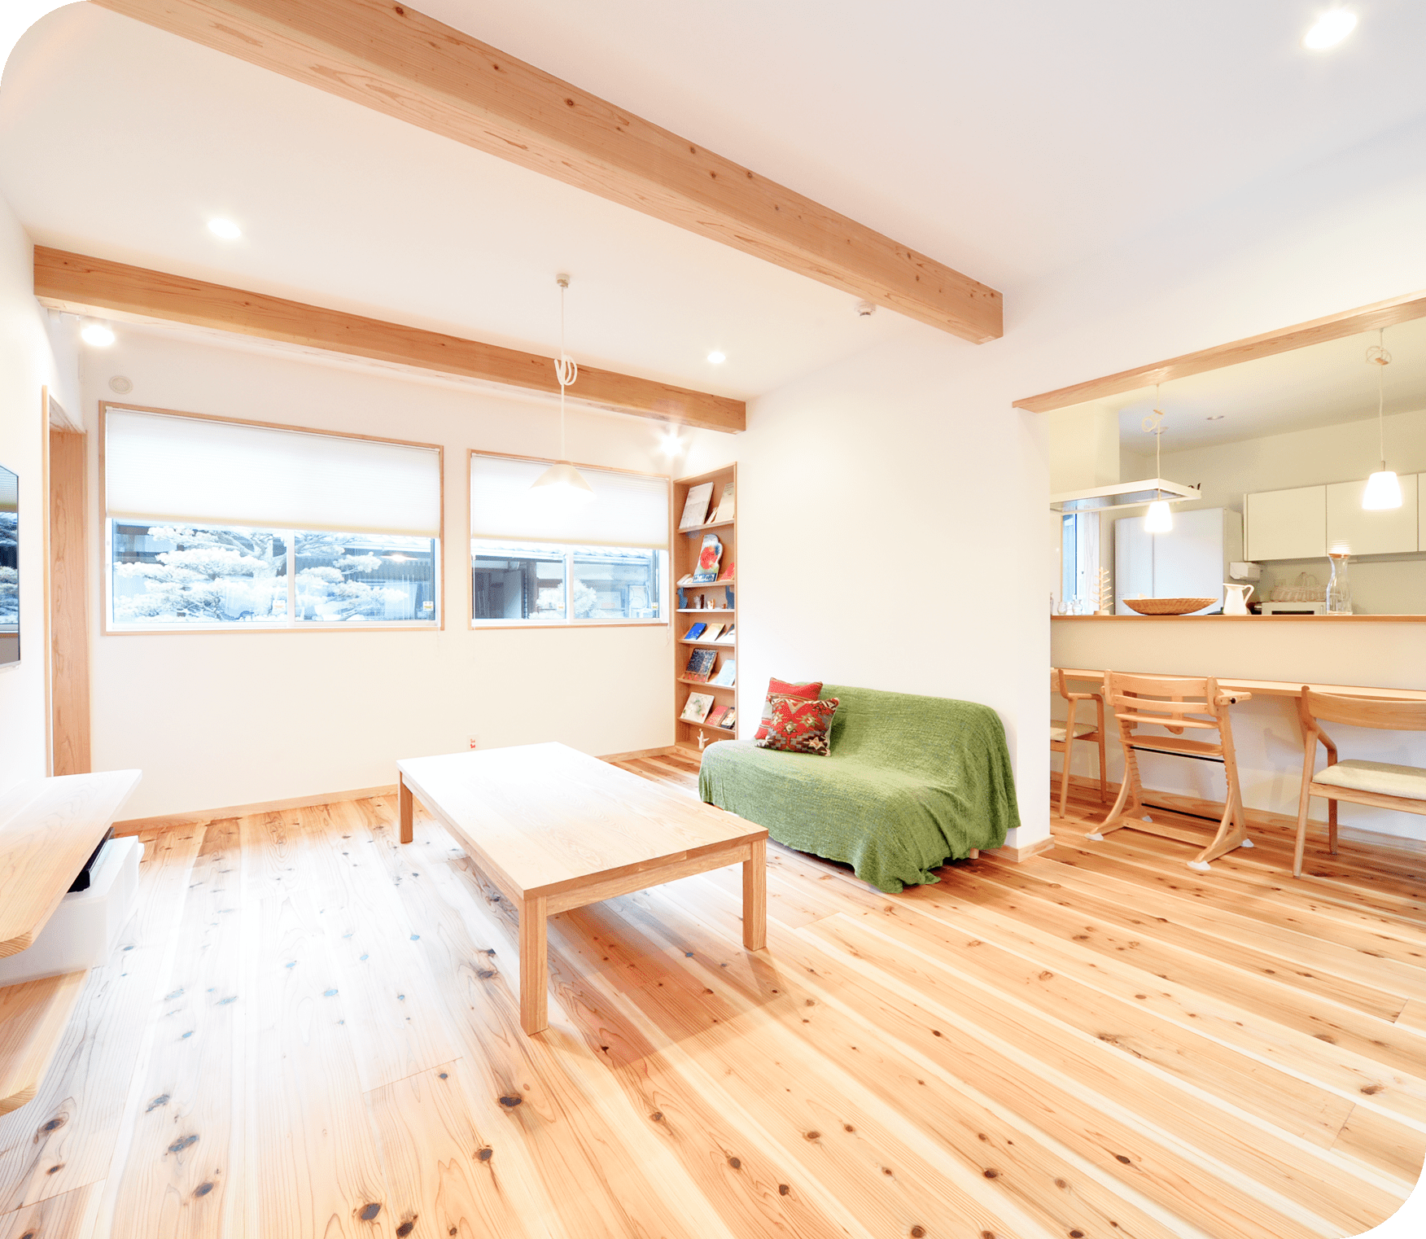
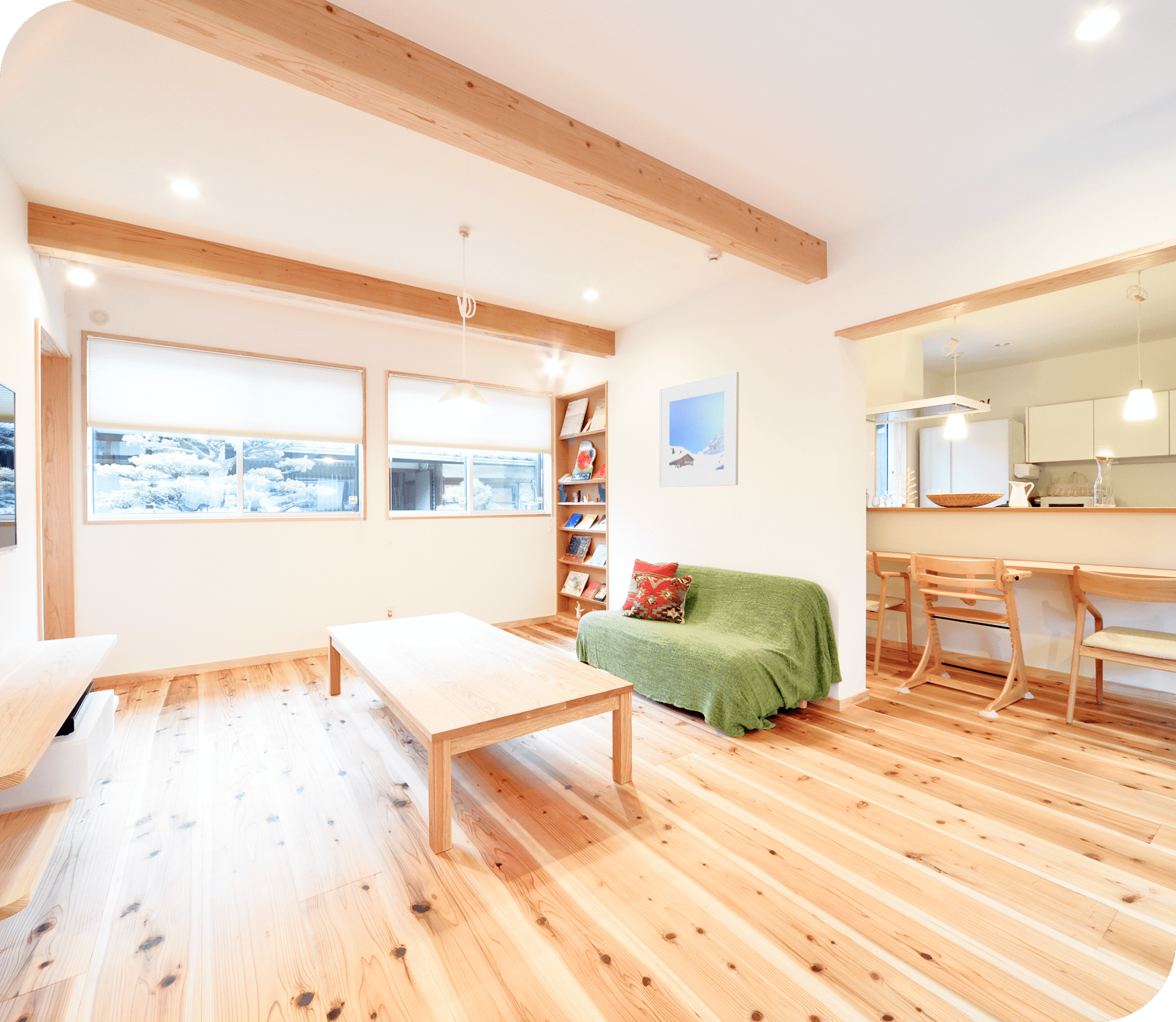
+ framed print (695, 434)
